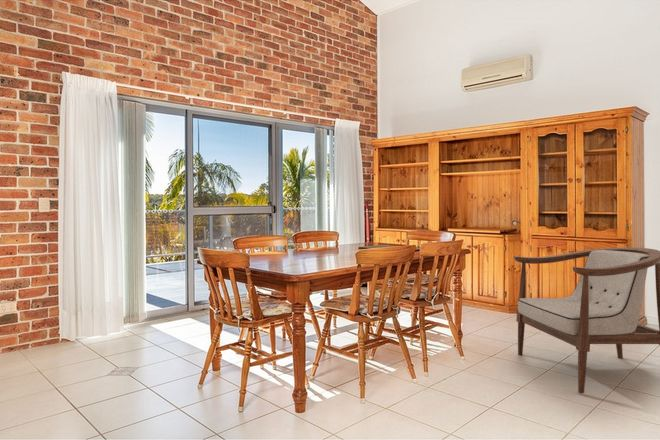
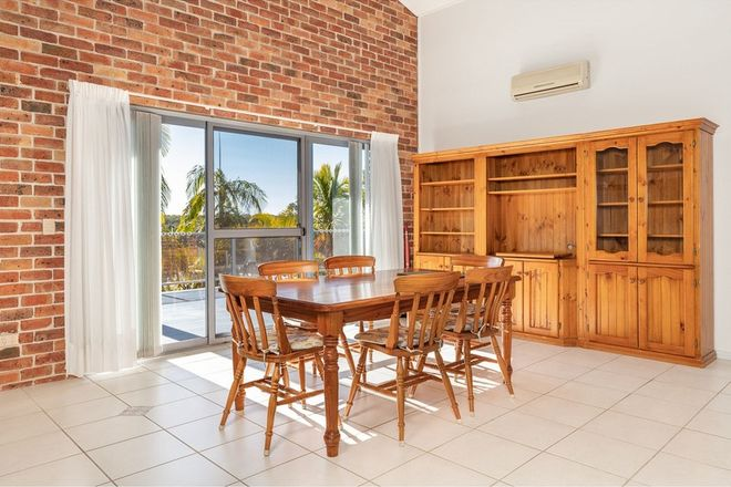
- armchair (592, 309)
